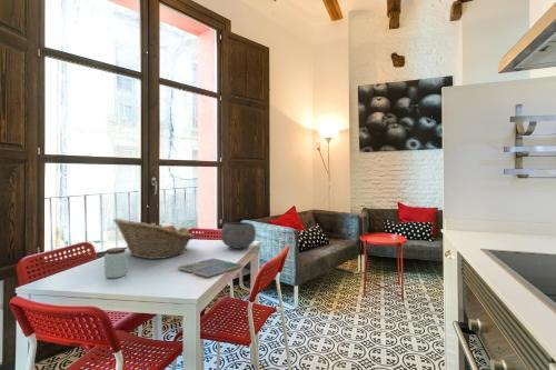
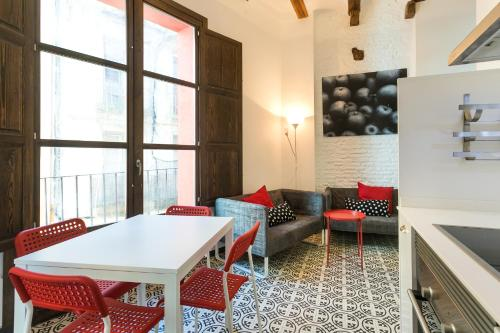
- fruit basket (153, 234)
- peanut butter (116, 262)
- drink coaster (210, 267)
- bowl (238, 234)
